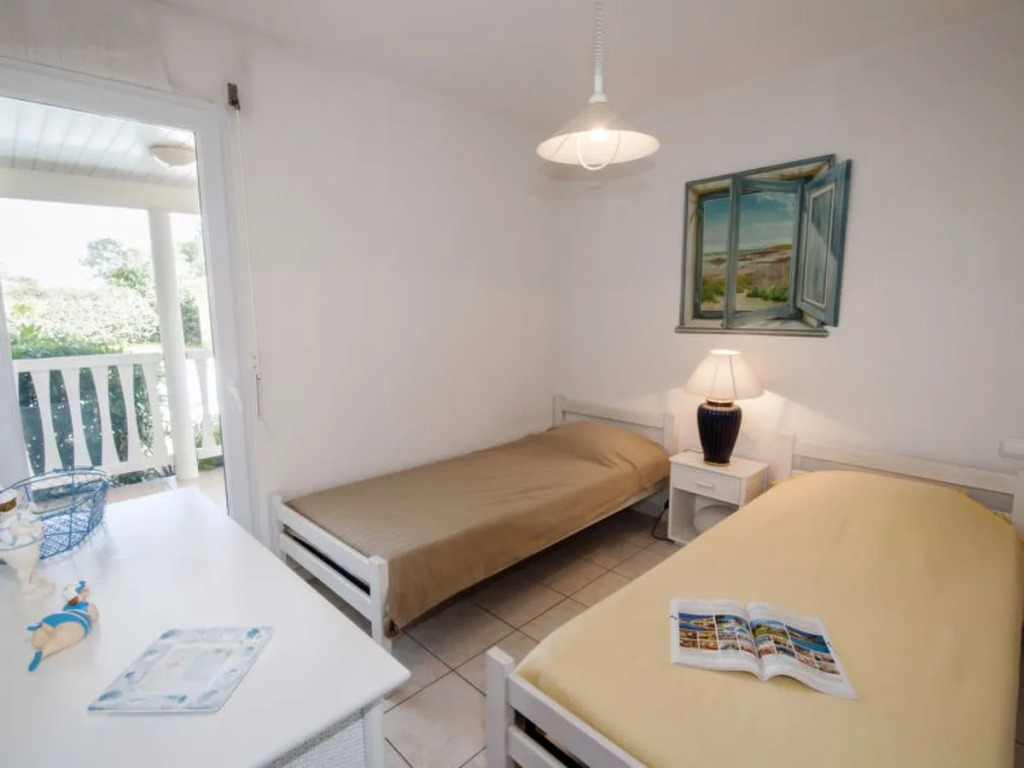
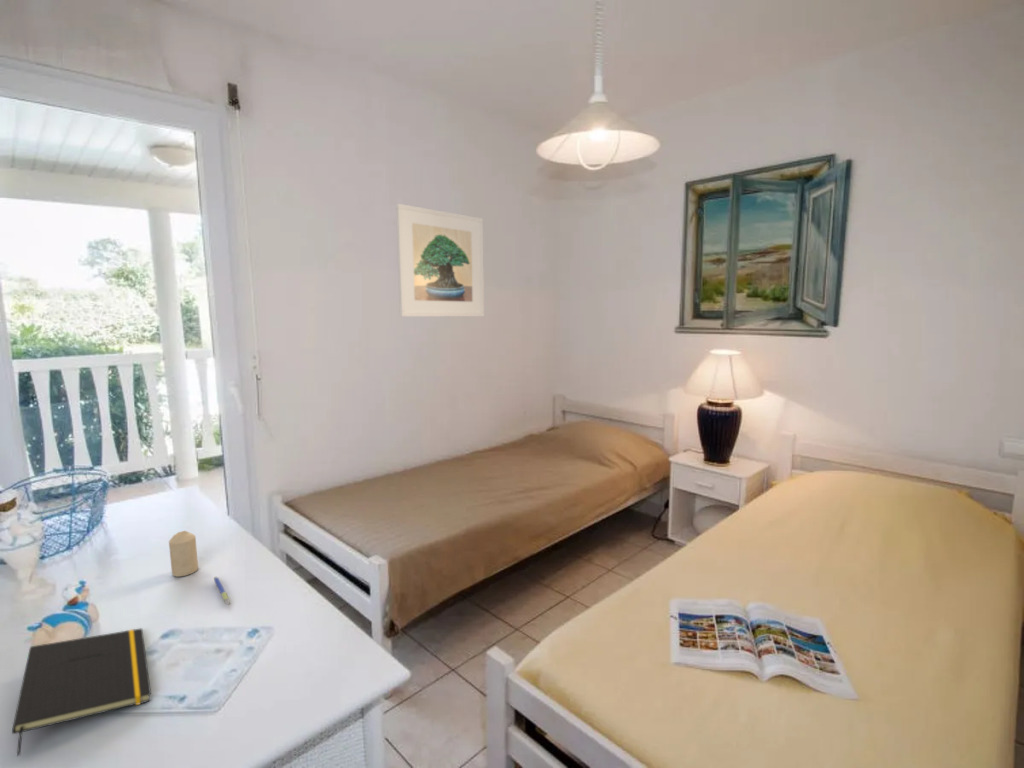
+ pen (222, 590)
+ notepad (87, 672)
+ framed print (443, 264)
+ candle (183, 552)
